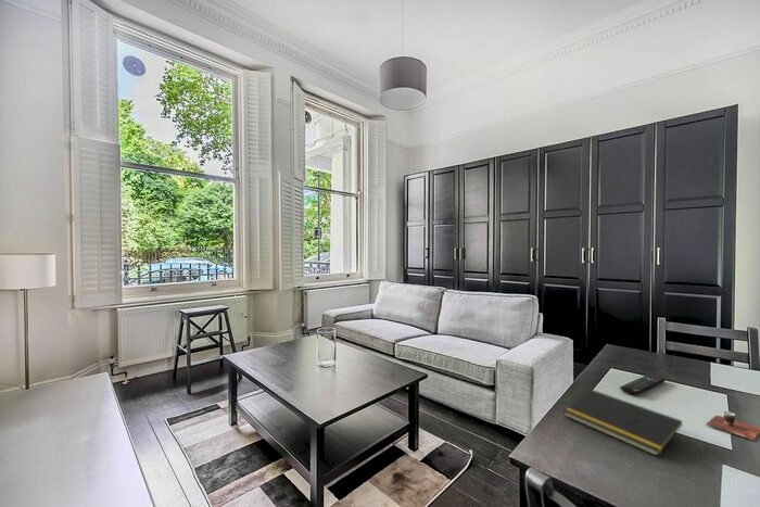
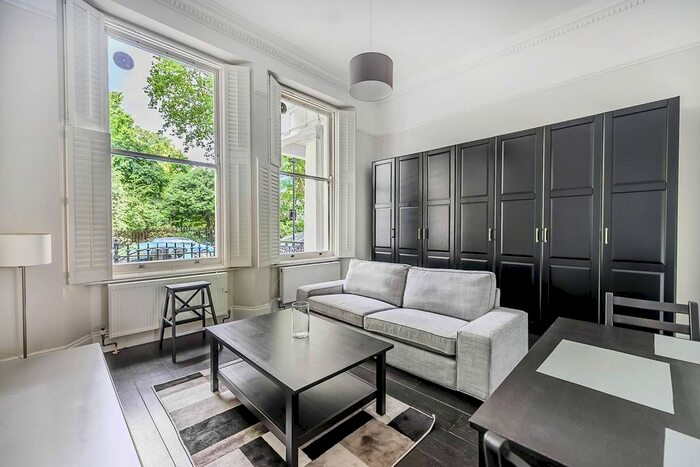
- remote control (643, 384)
- notepad (619, 417)
- cup (733, 421)
